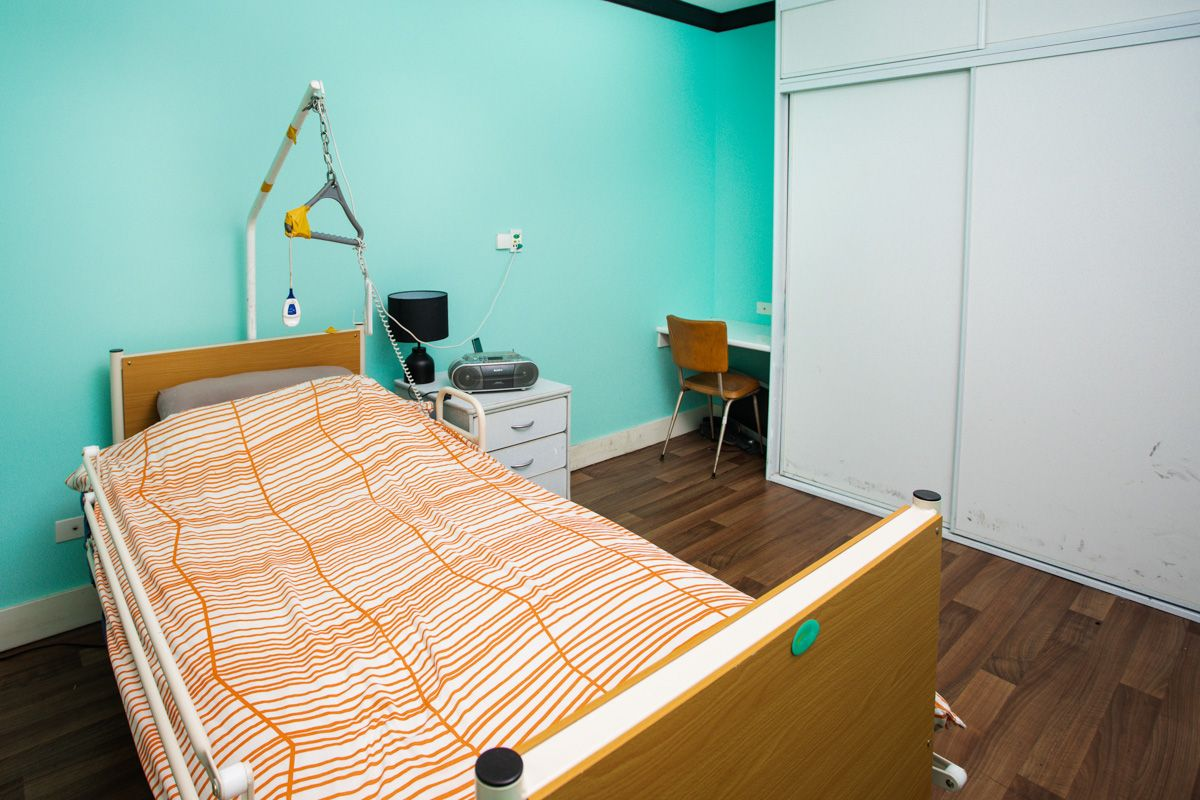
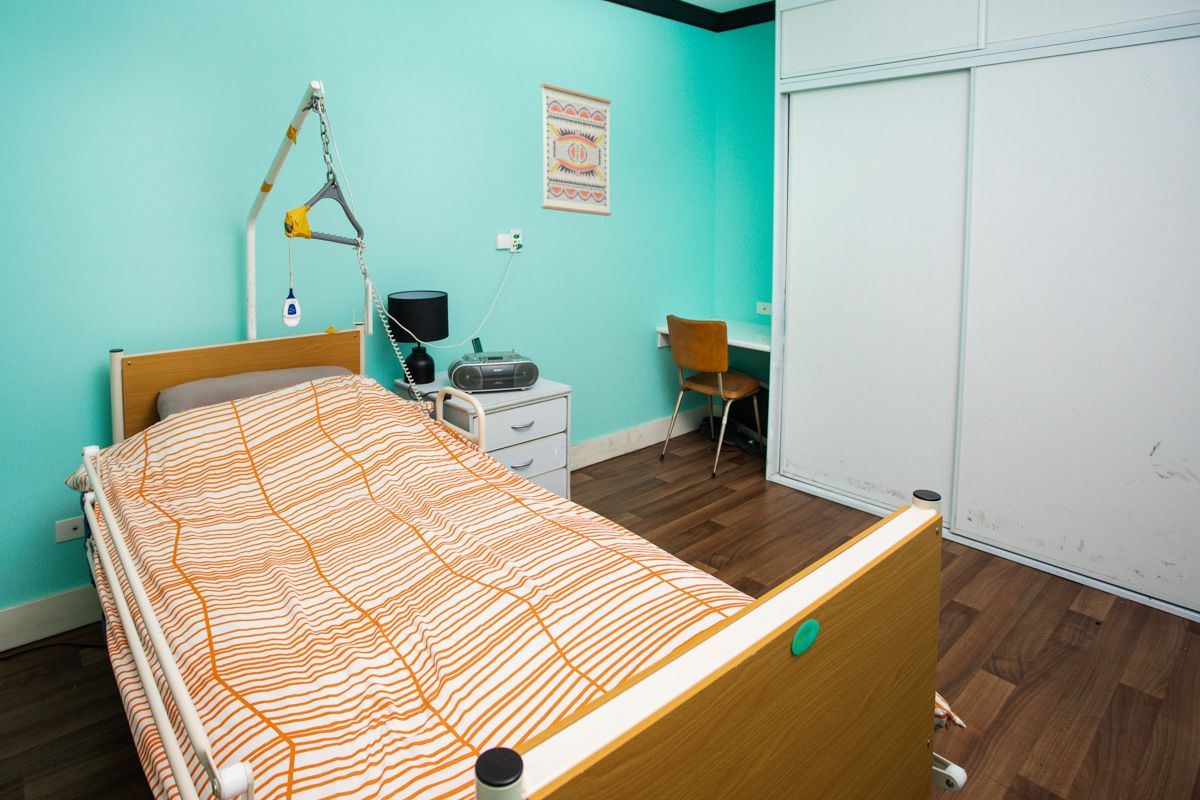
+ wall art (577, 153)
